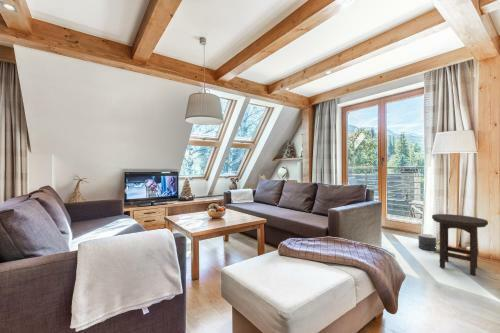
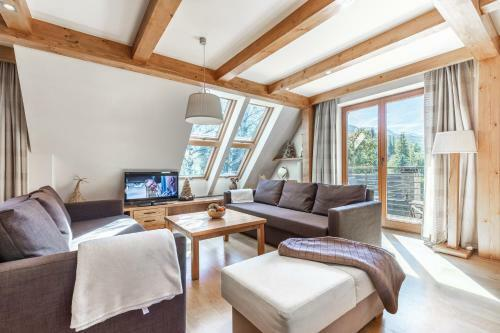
- stool (457, 248)
- planter (427, 242)
